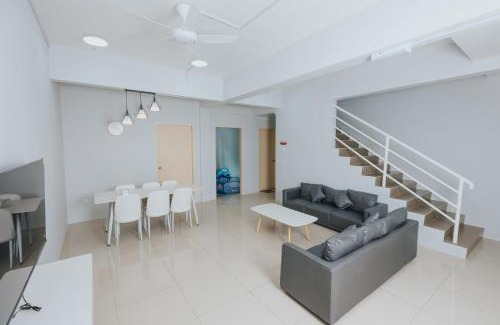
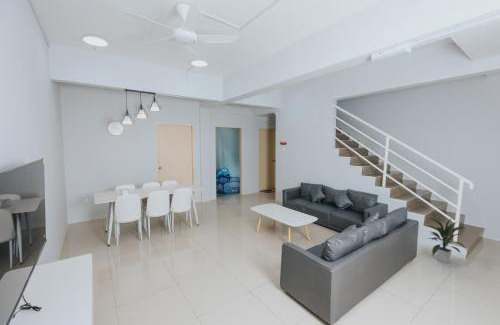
+ indoor plant (443, 239)
